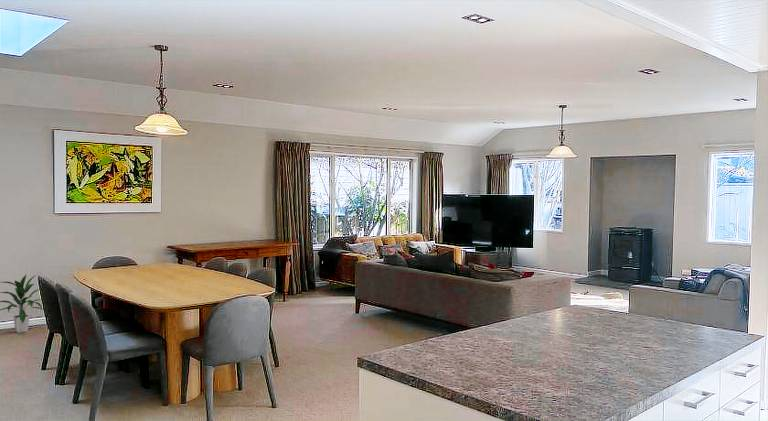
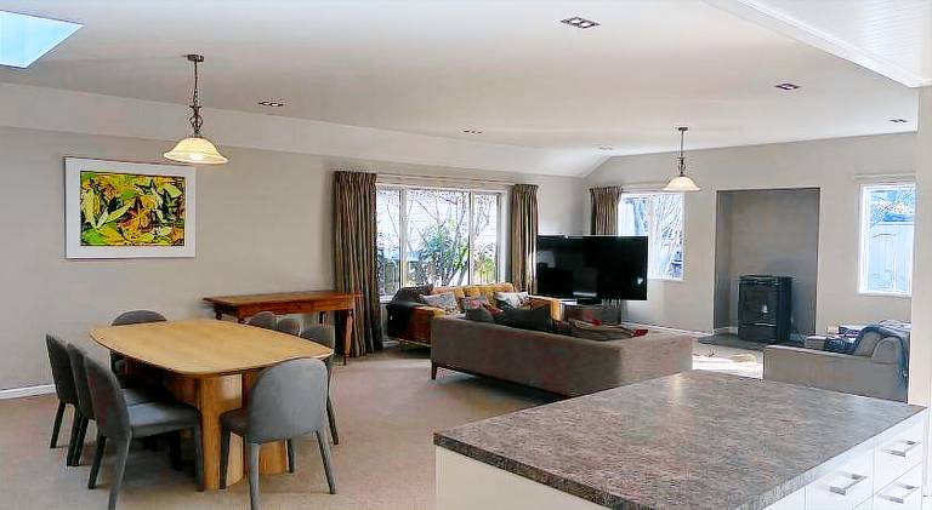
- indoor plant (20, 303)
